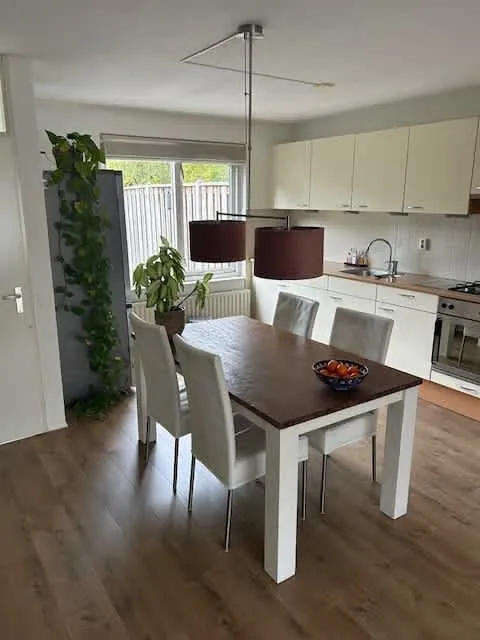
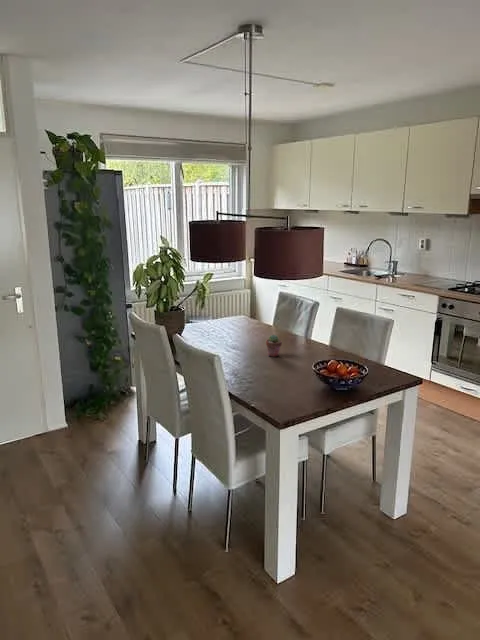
+ potted succulent (273, 345)
